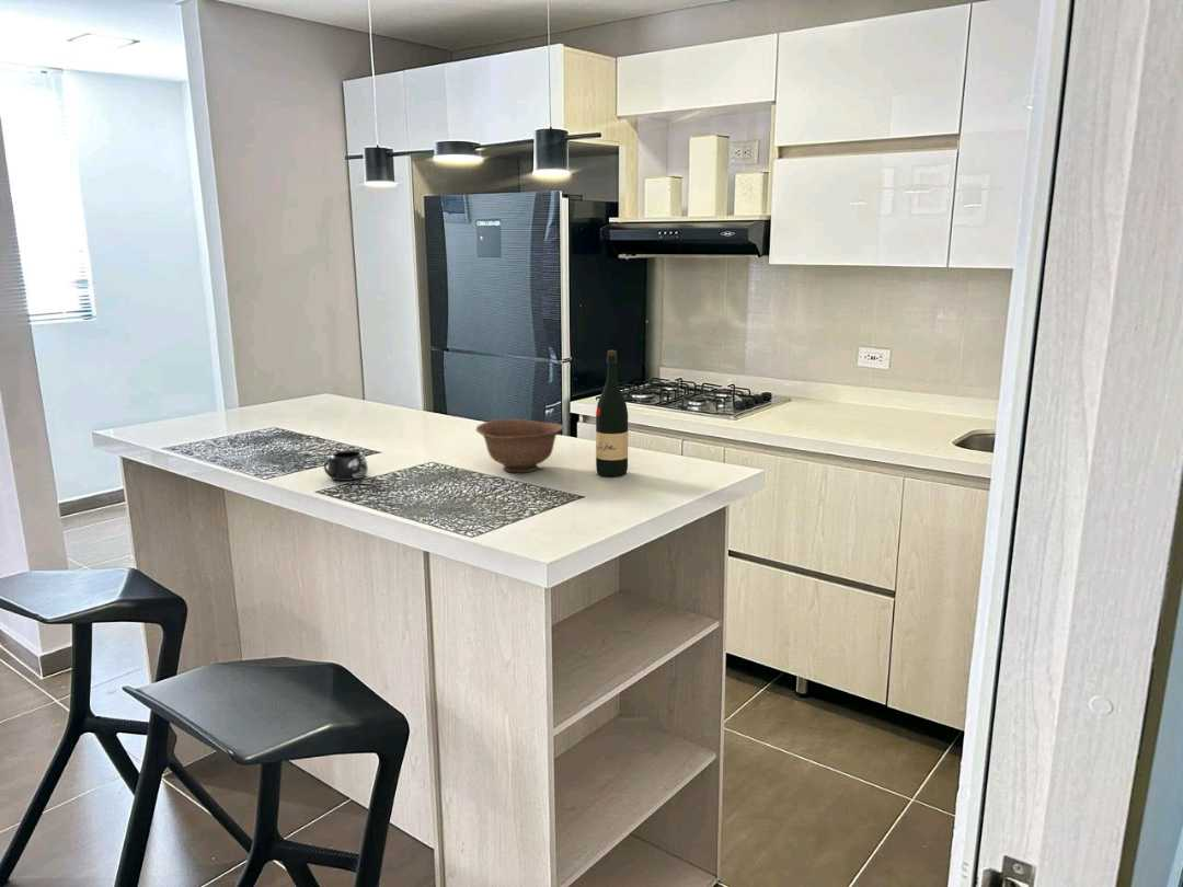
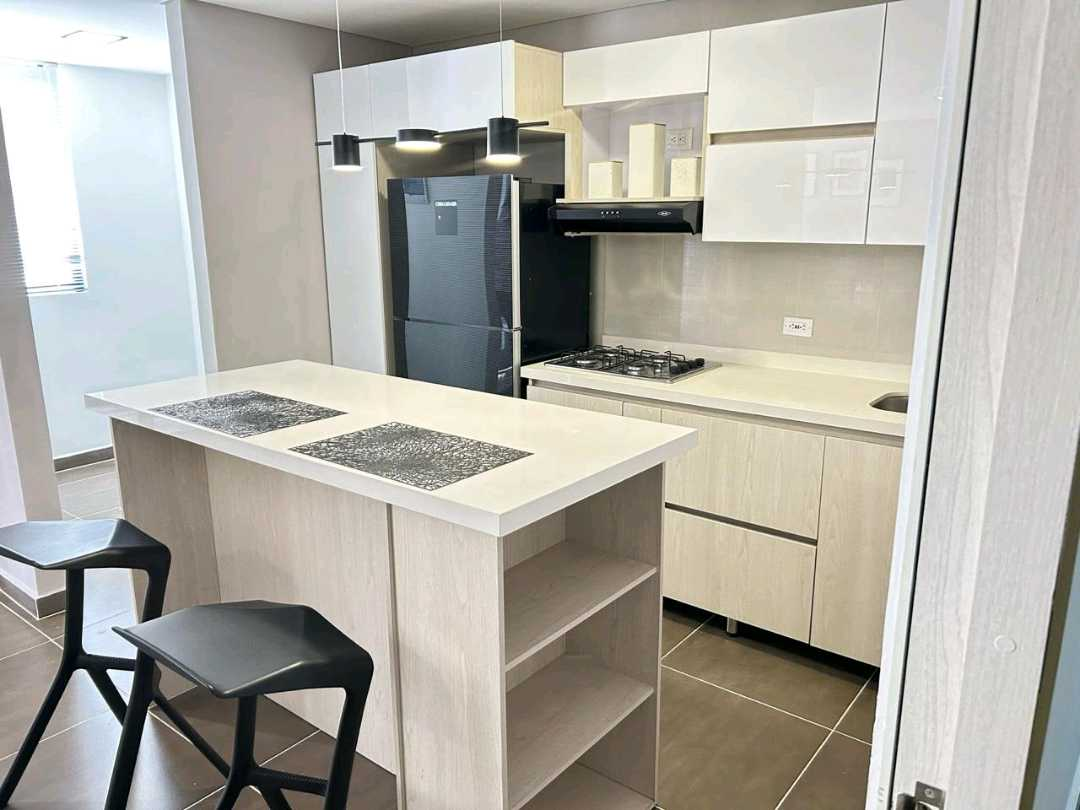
- wine bottle (611, 412)
- bowl (520, 447)
- mug (343, 466)
